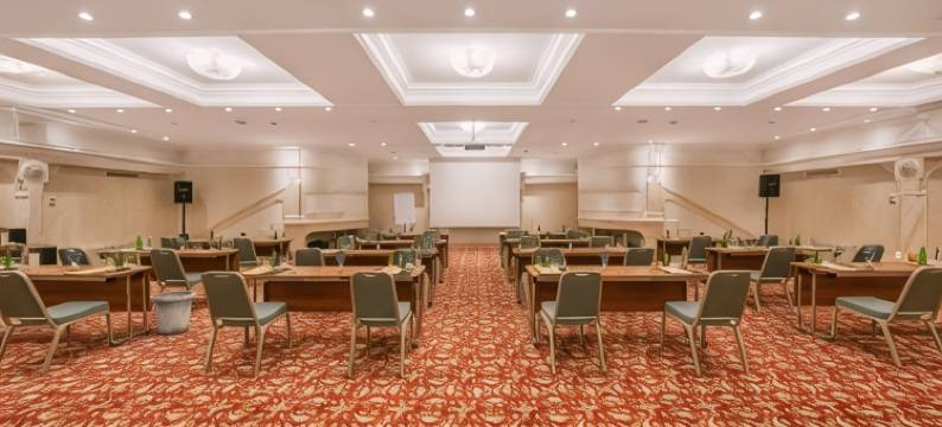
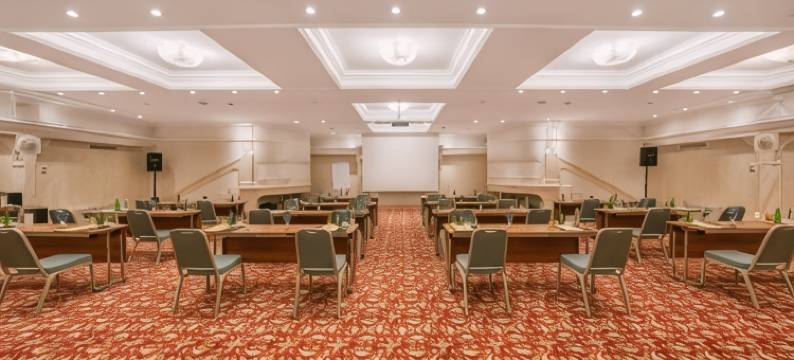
- trash can (173, 312)
